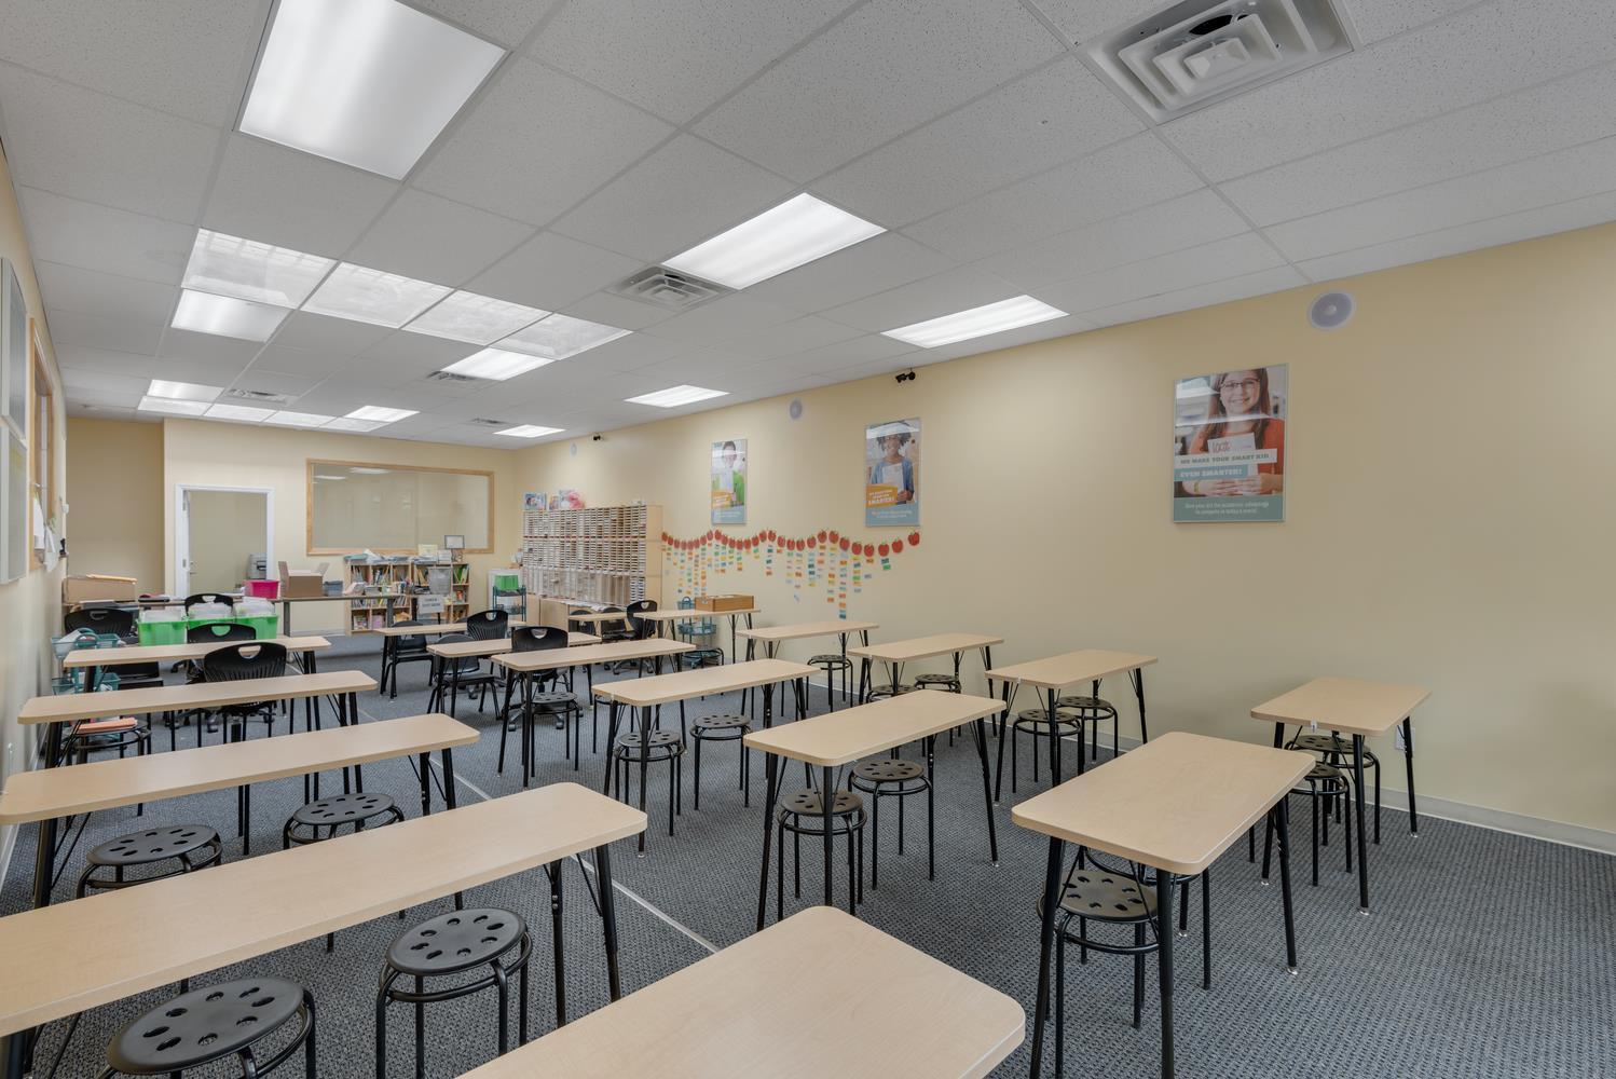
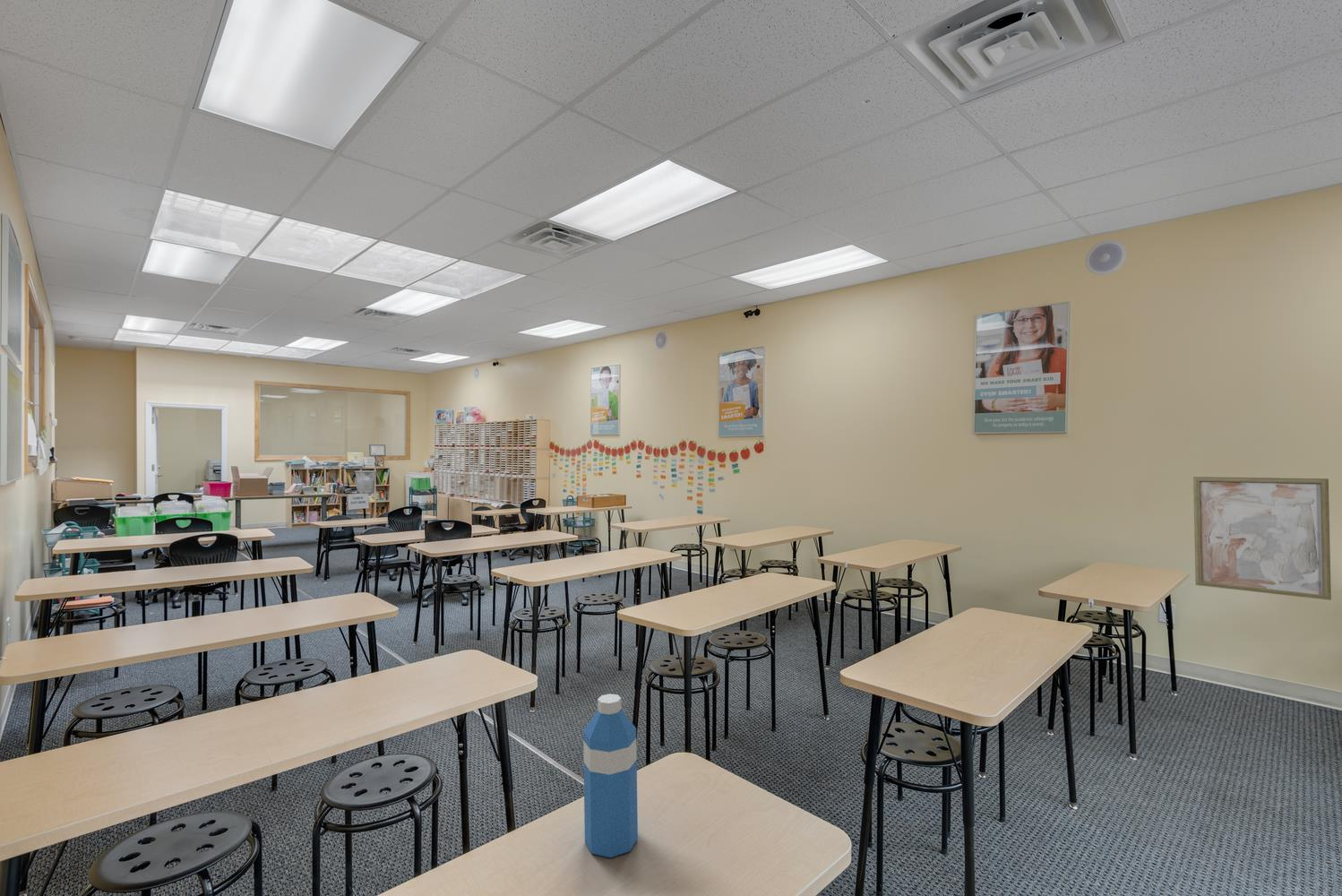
+ wall art (1258, 535)
+ water bottle (610, 769)
